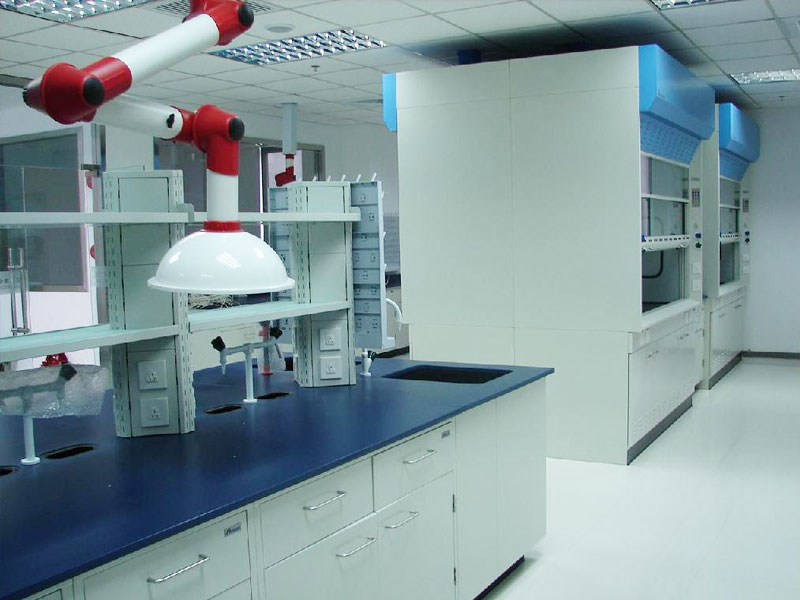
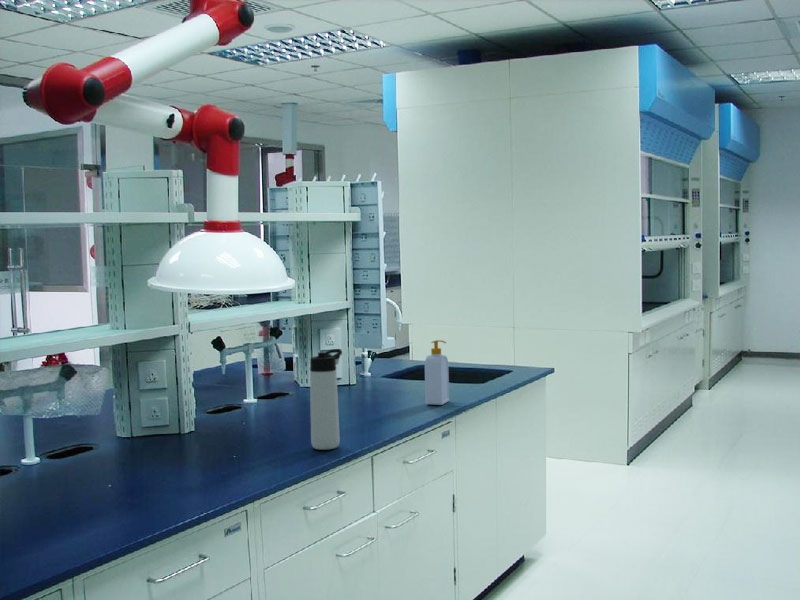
+ soap bottle (437, 371)
+ thermos bottle (328, 398)
